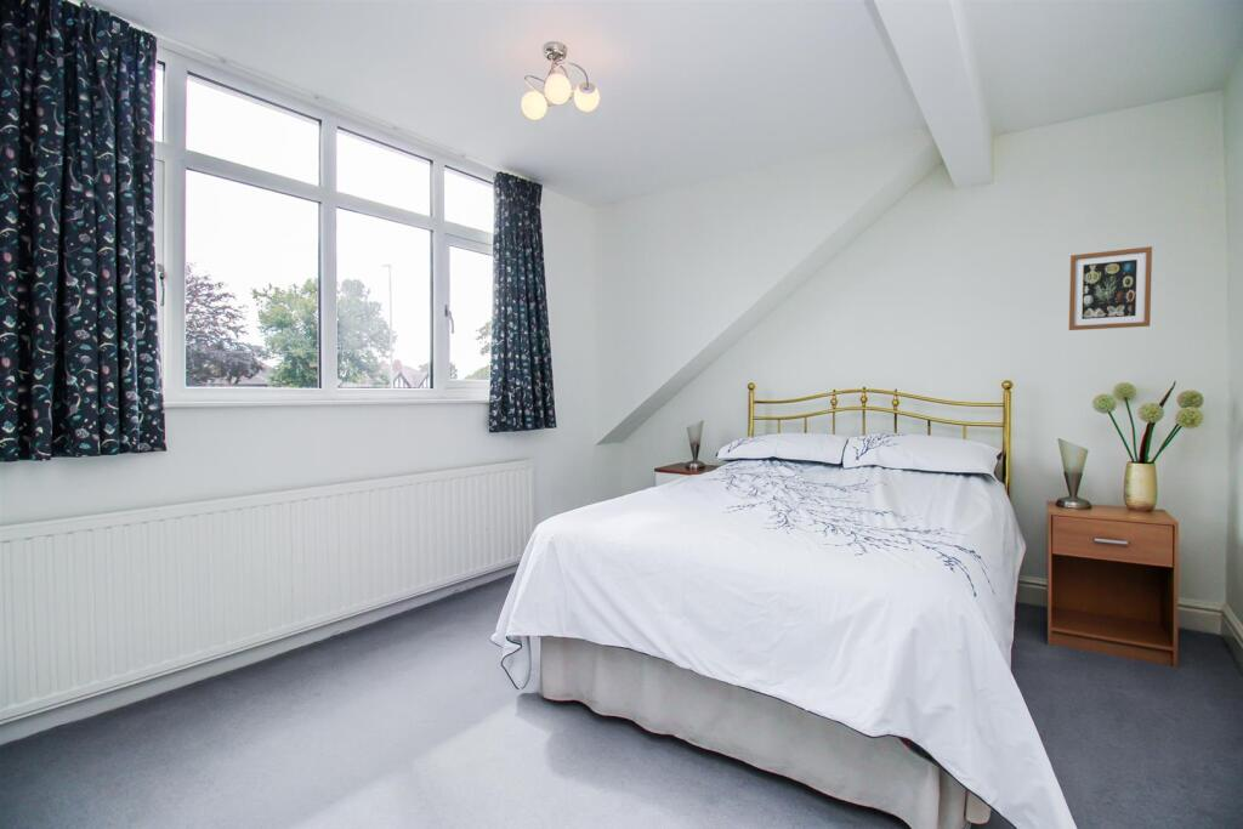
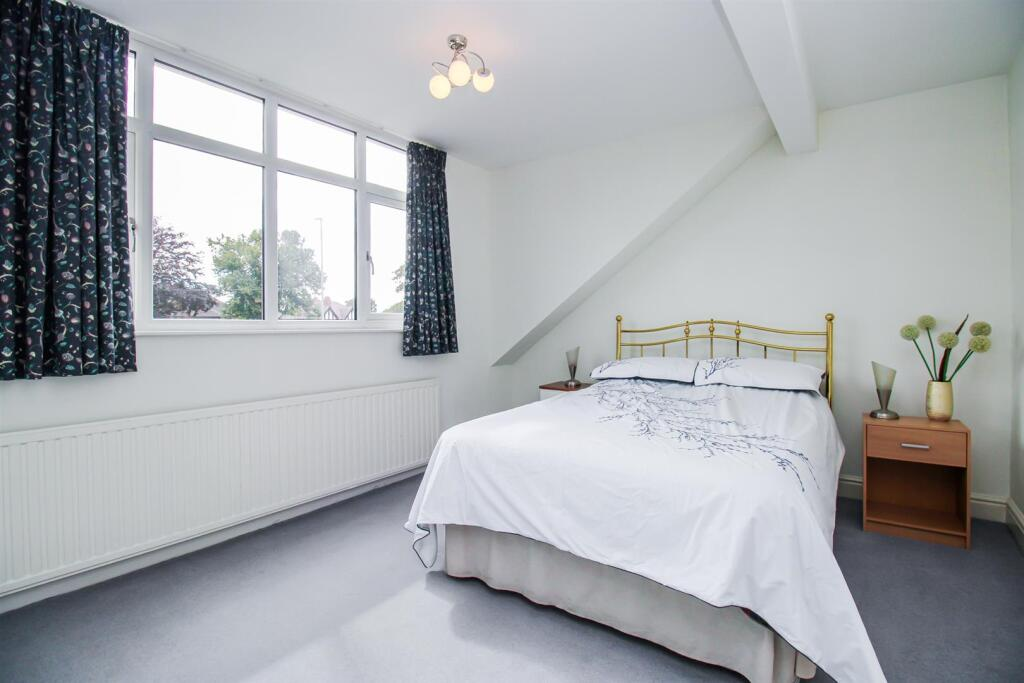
- wall art (1108, 289)
